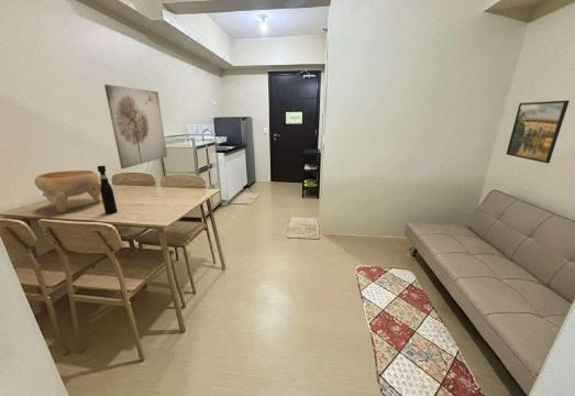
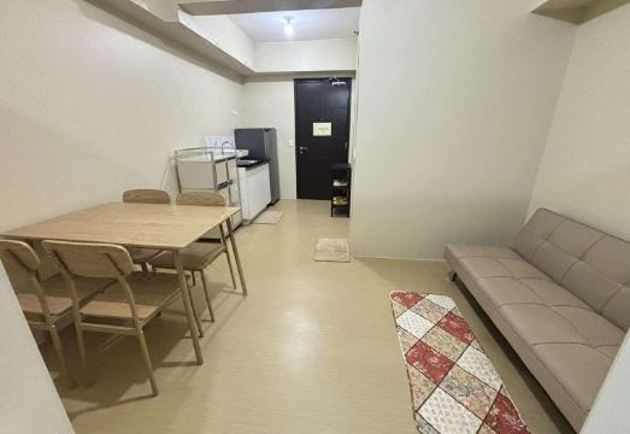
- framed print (533, 131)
- decorative bowl (73, 189)
- wall art (141, 127)
- pepper grinder (106, 189)
